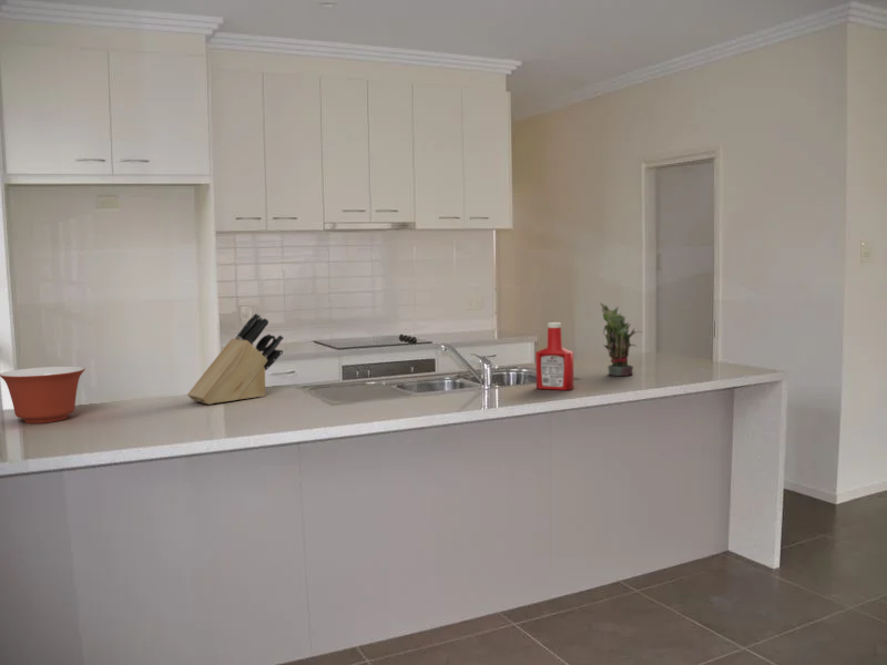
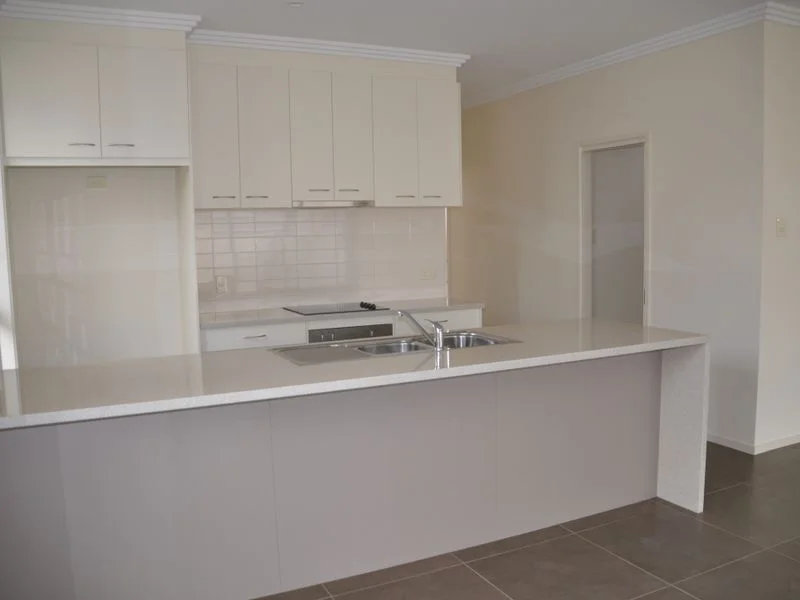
- knife block (236, 356)
- mixing bowl (44, 395)
- soap bottle (554, 355)
- potted plant (616, 338)
